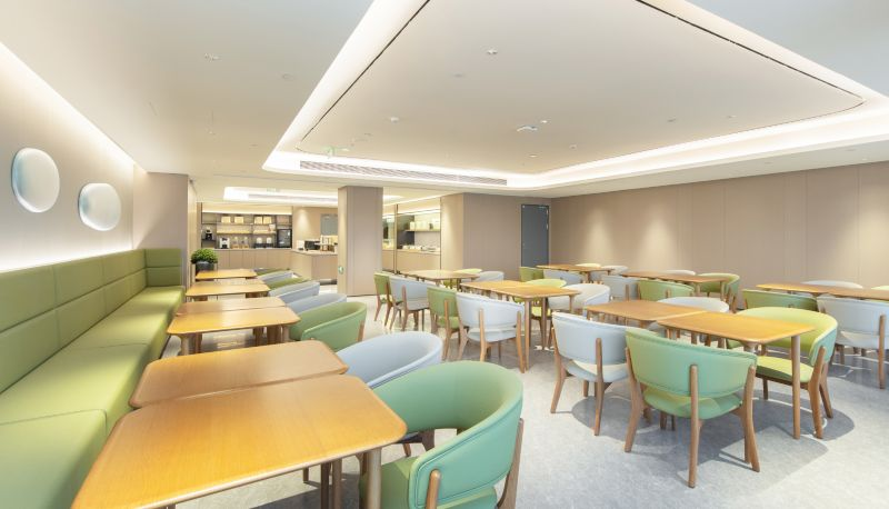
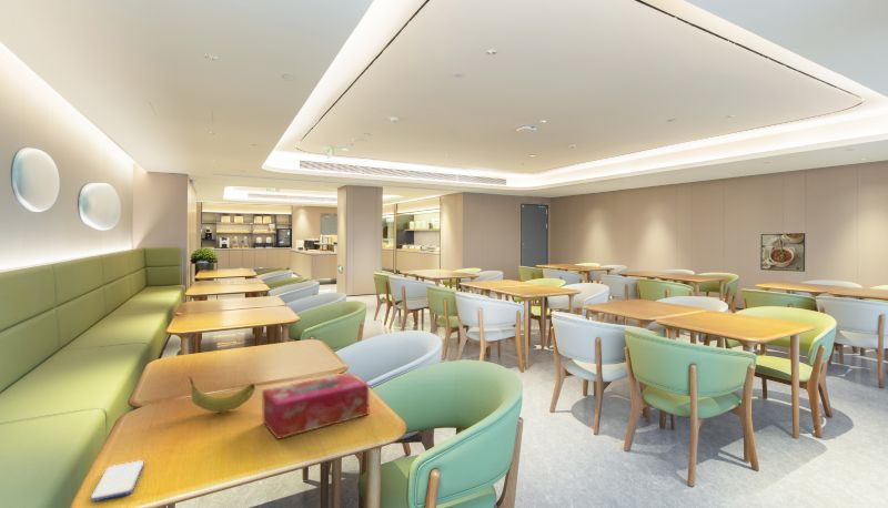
+ tissue box (316, 402)
+ fruit (222, 397)
+ smartphone (119, 479)
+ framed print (781, 252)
